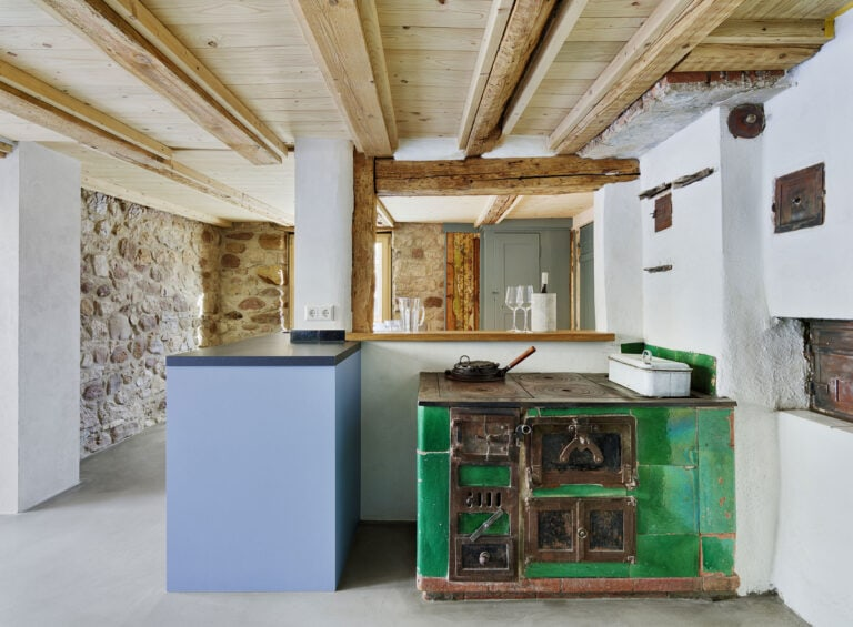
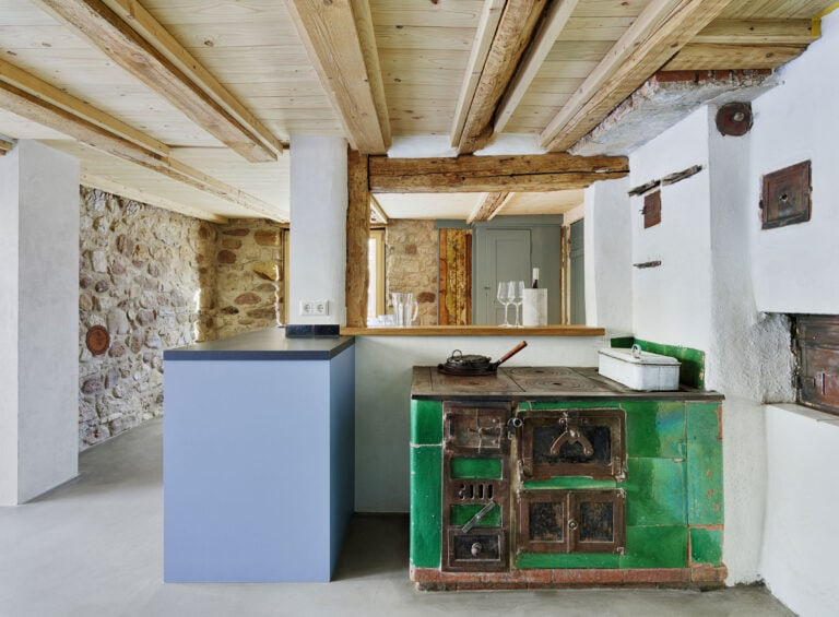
+ decorative plate (97, 340)
